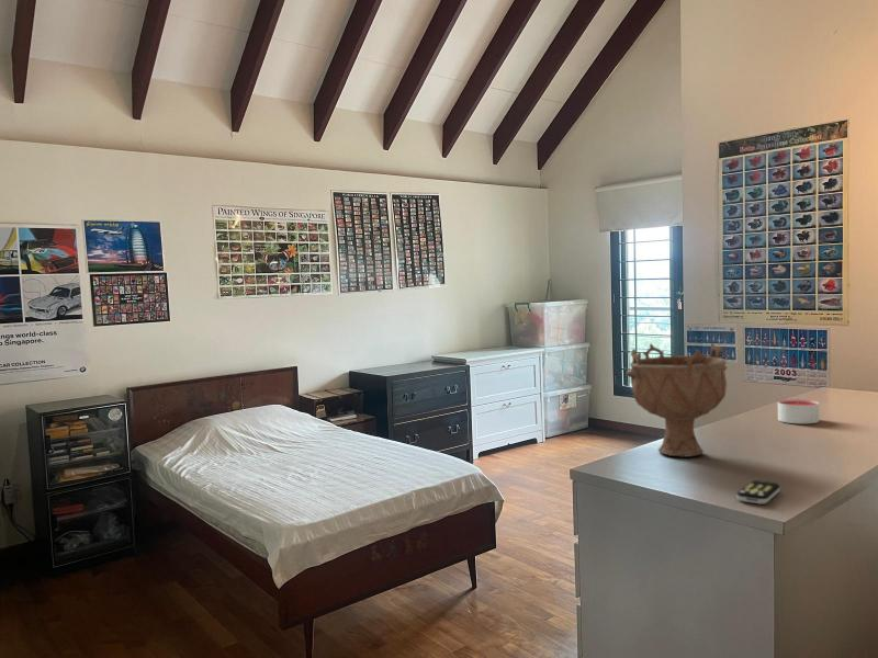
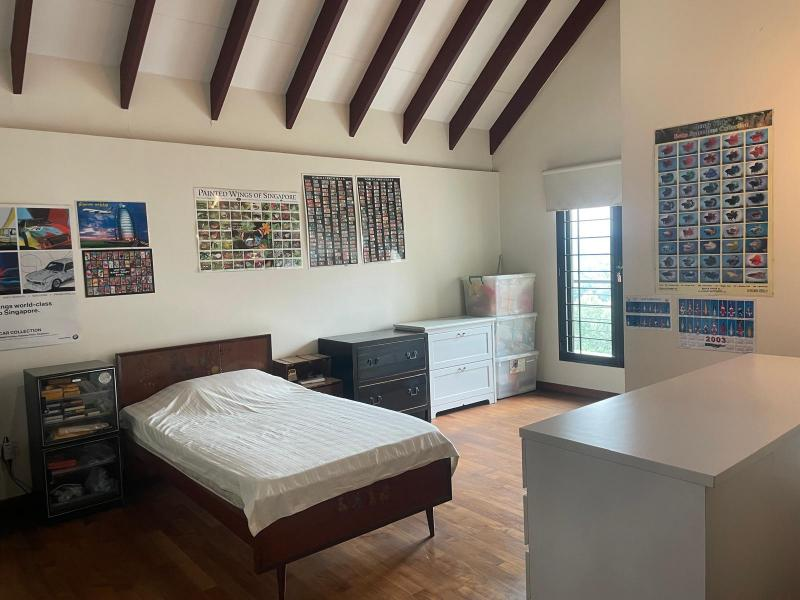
- decorative bowl (677, 399)
- candle (798, 410)
- remote control (758, 491)
